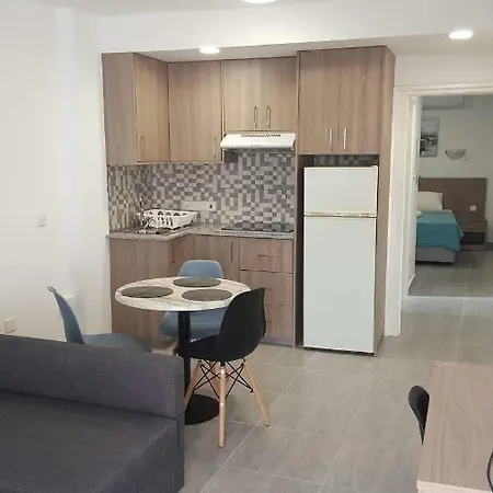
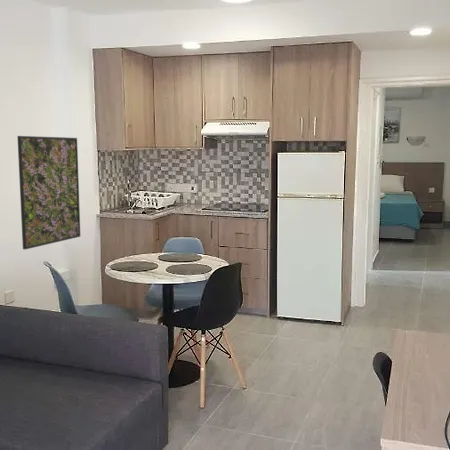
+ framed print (51, 190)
